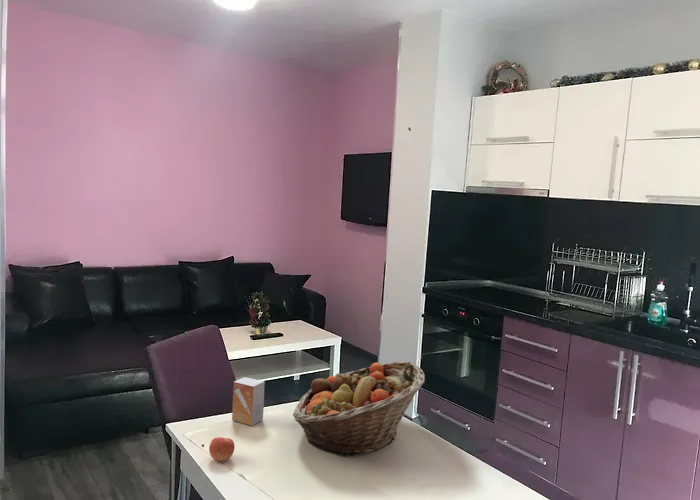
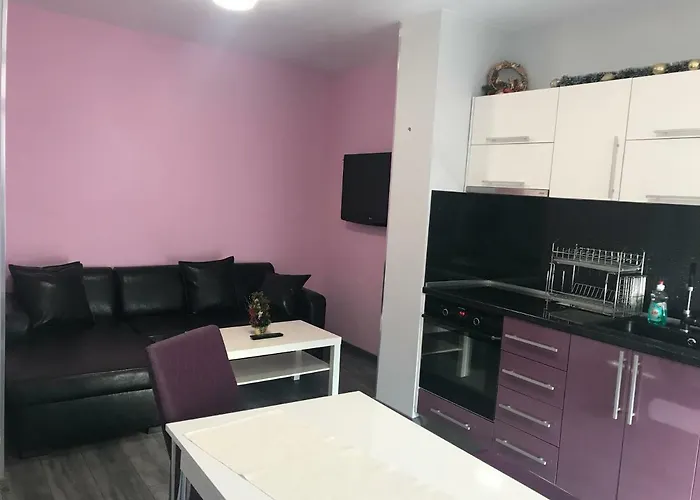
- fruit basket (359, 401)
- apple (217, 448)
- small box (248, 400)
